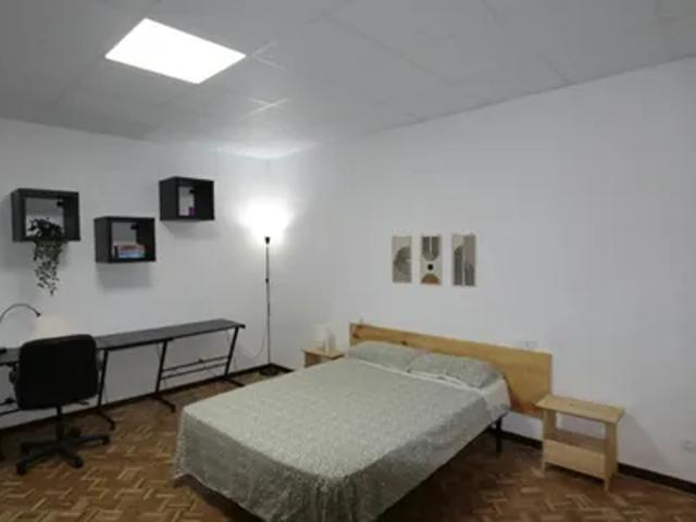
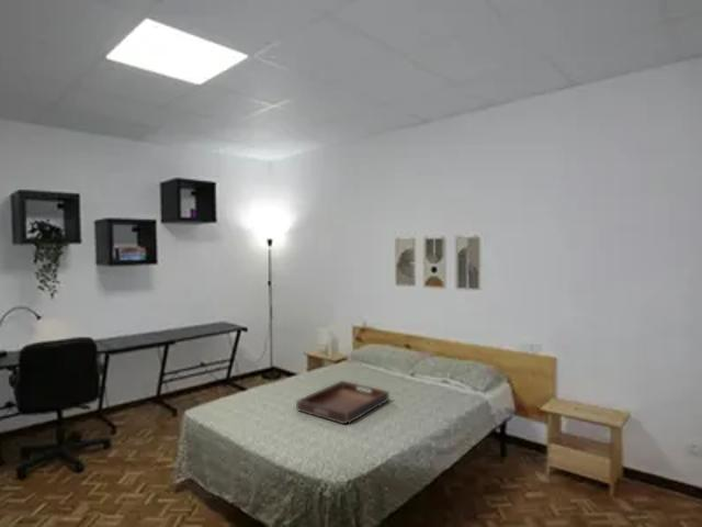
+ serving tray (343, 400)
